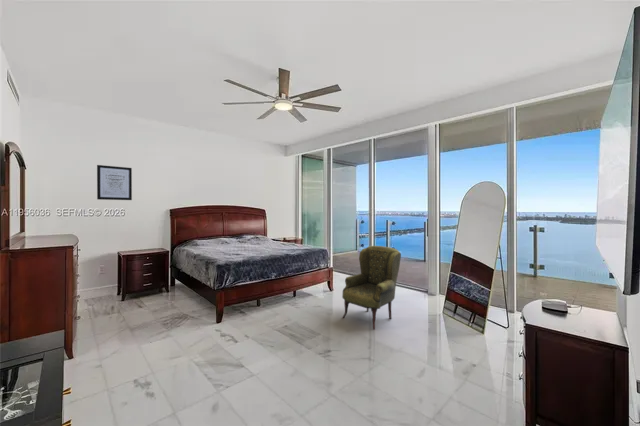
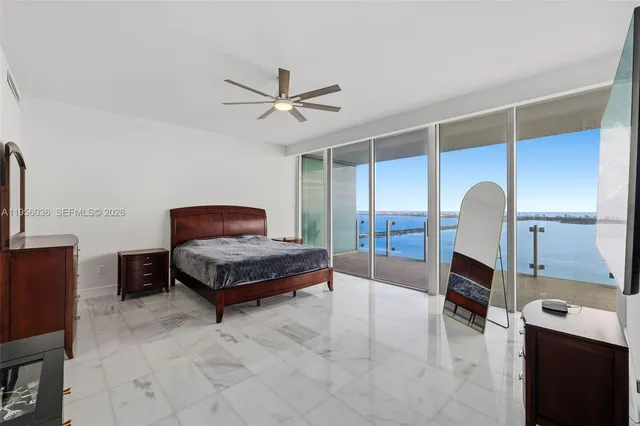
- wall art (115, 183)
- armchair (369, 283)
